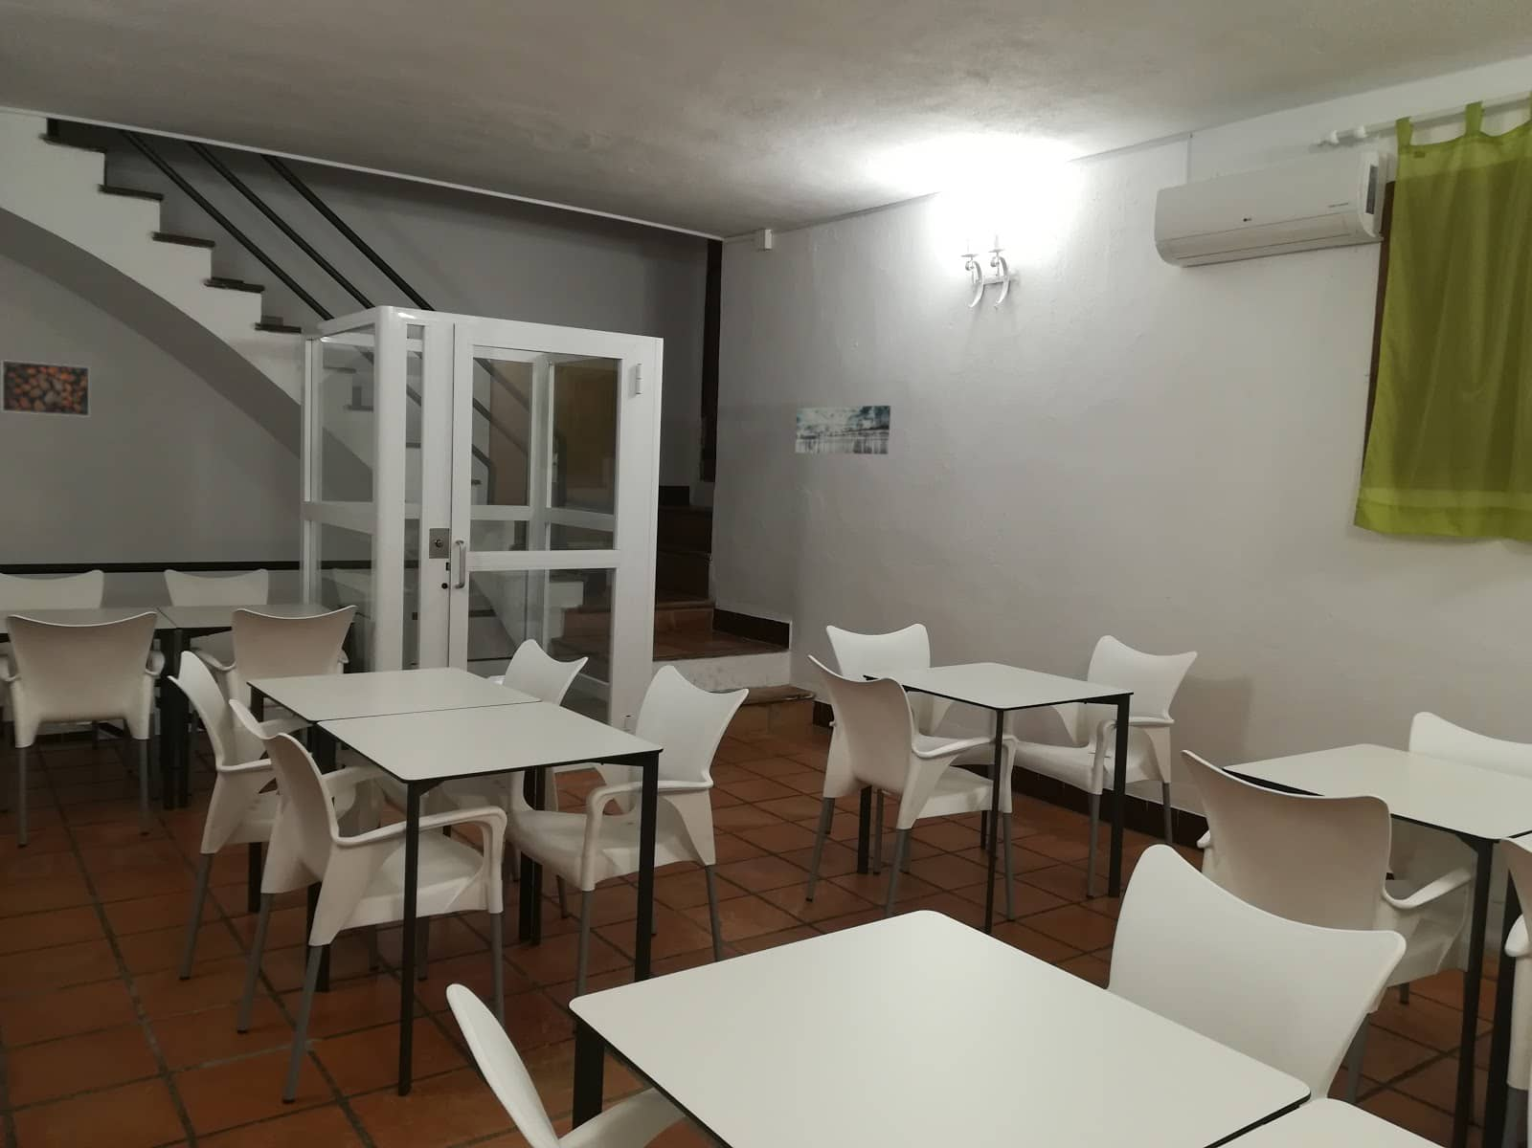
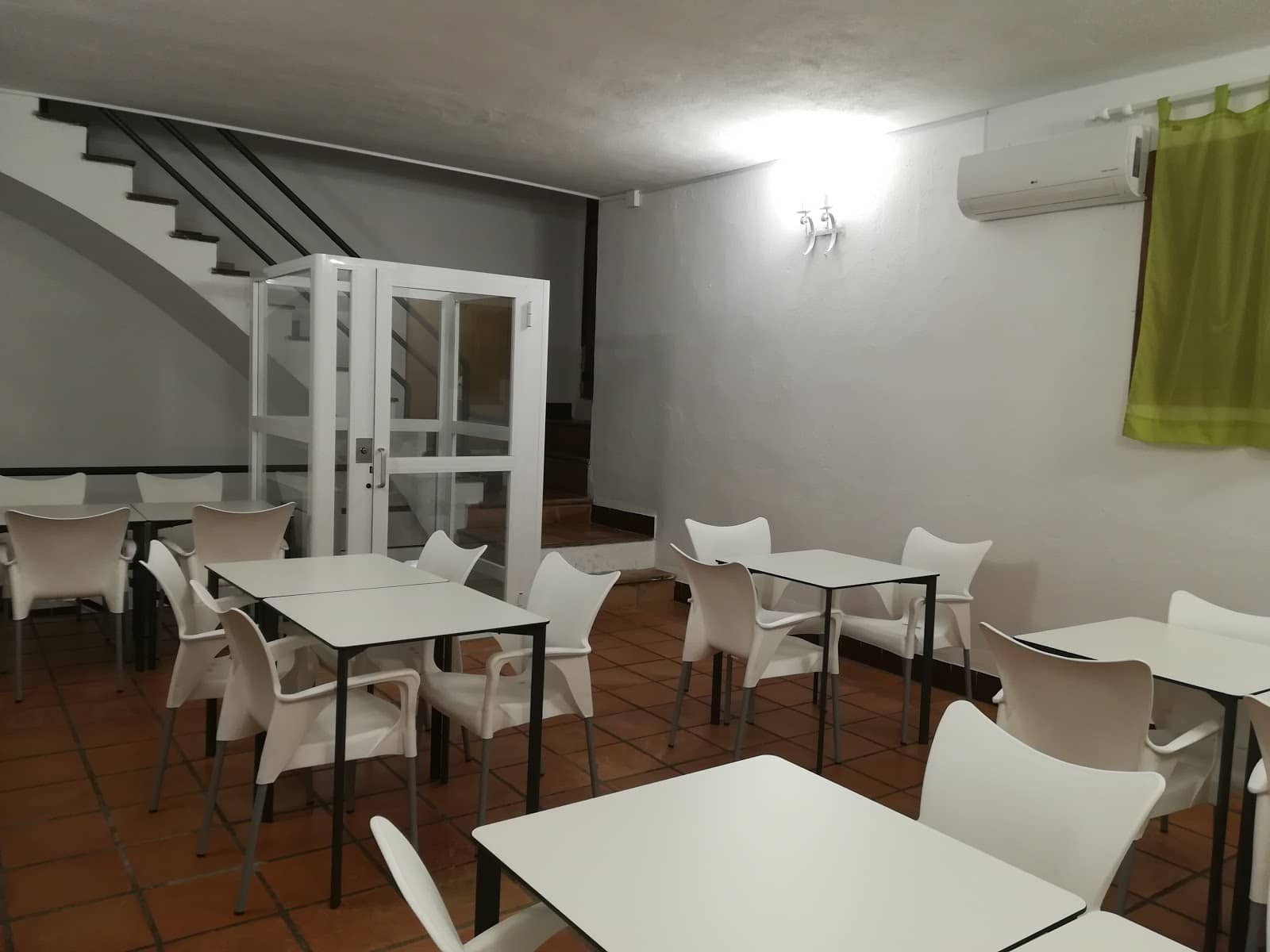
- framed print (46, 388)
- wall art (840, 429)
